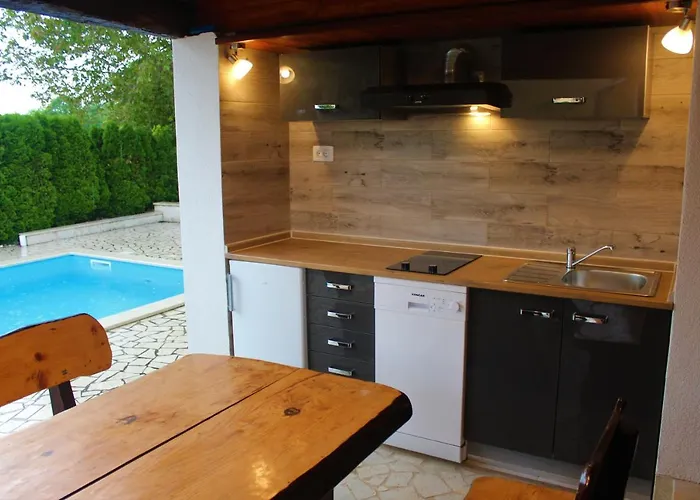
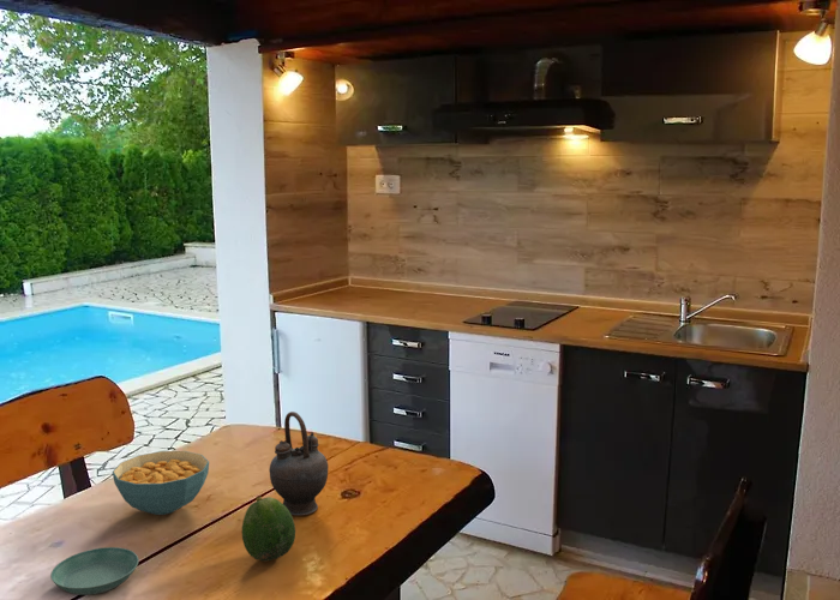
+ saucer (96, 572)
+ cereal bowl (162, 487)
+ fruit (268, 528)
+ teapot (295, 458)
